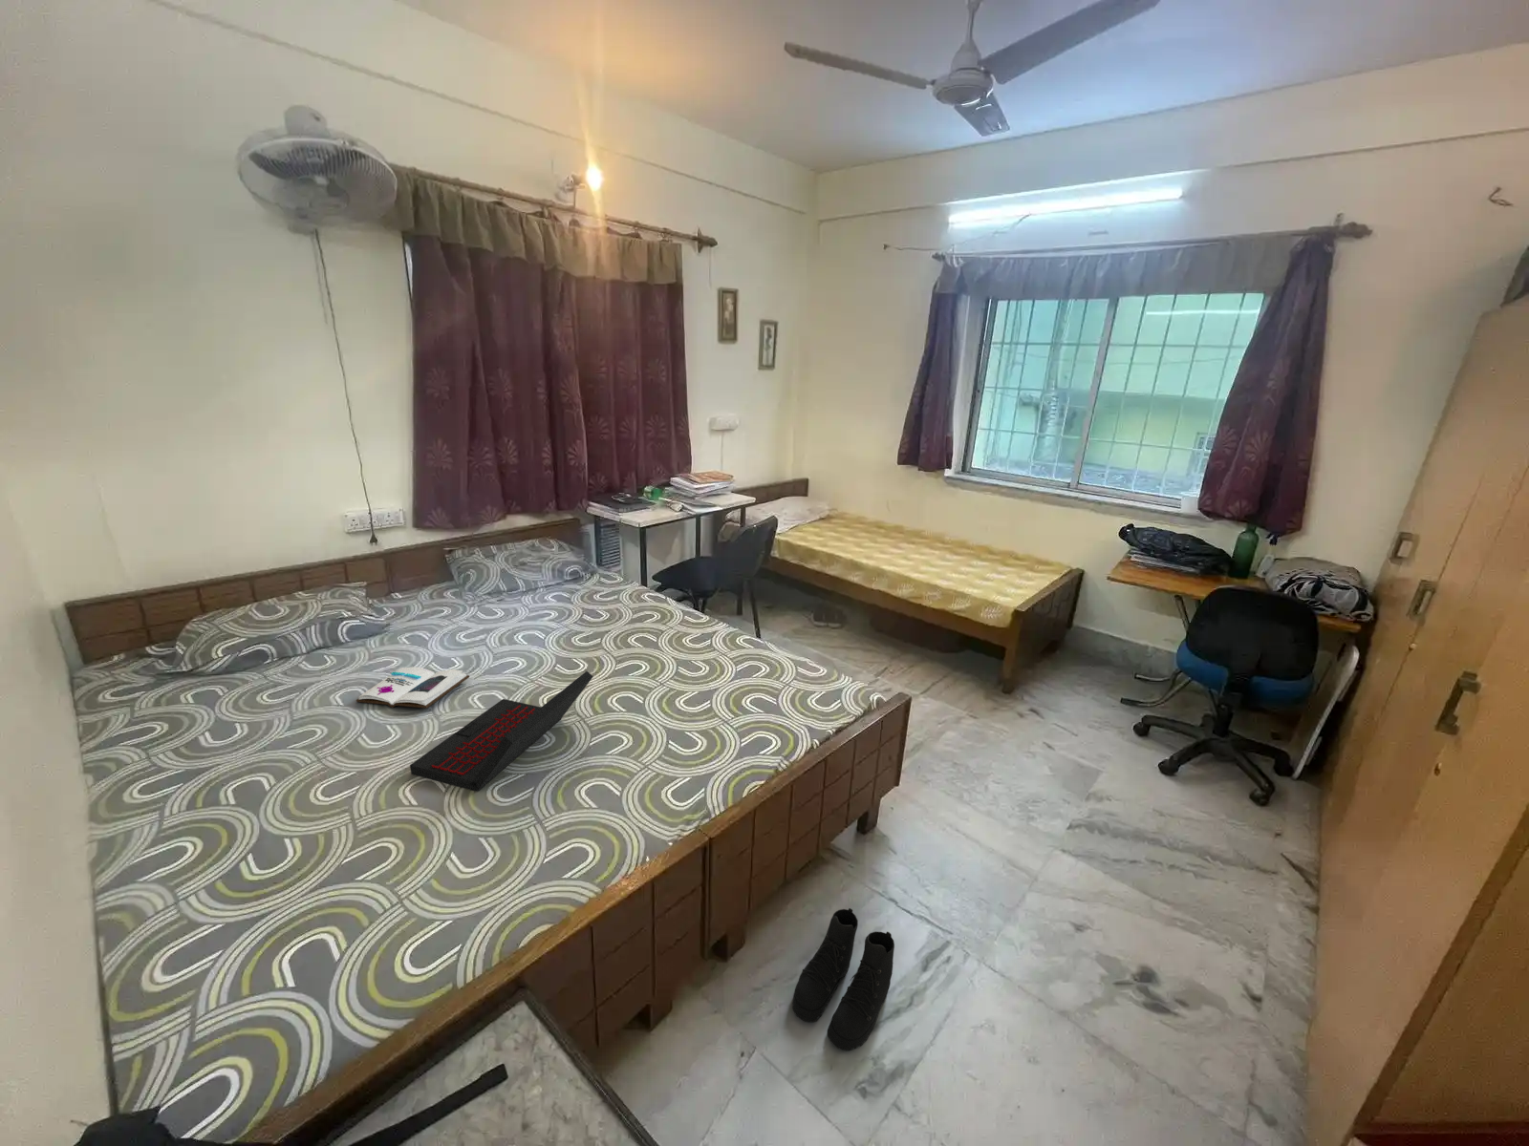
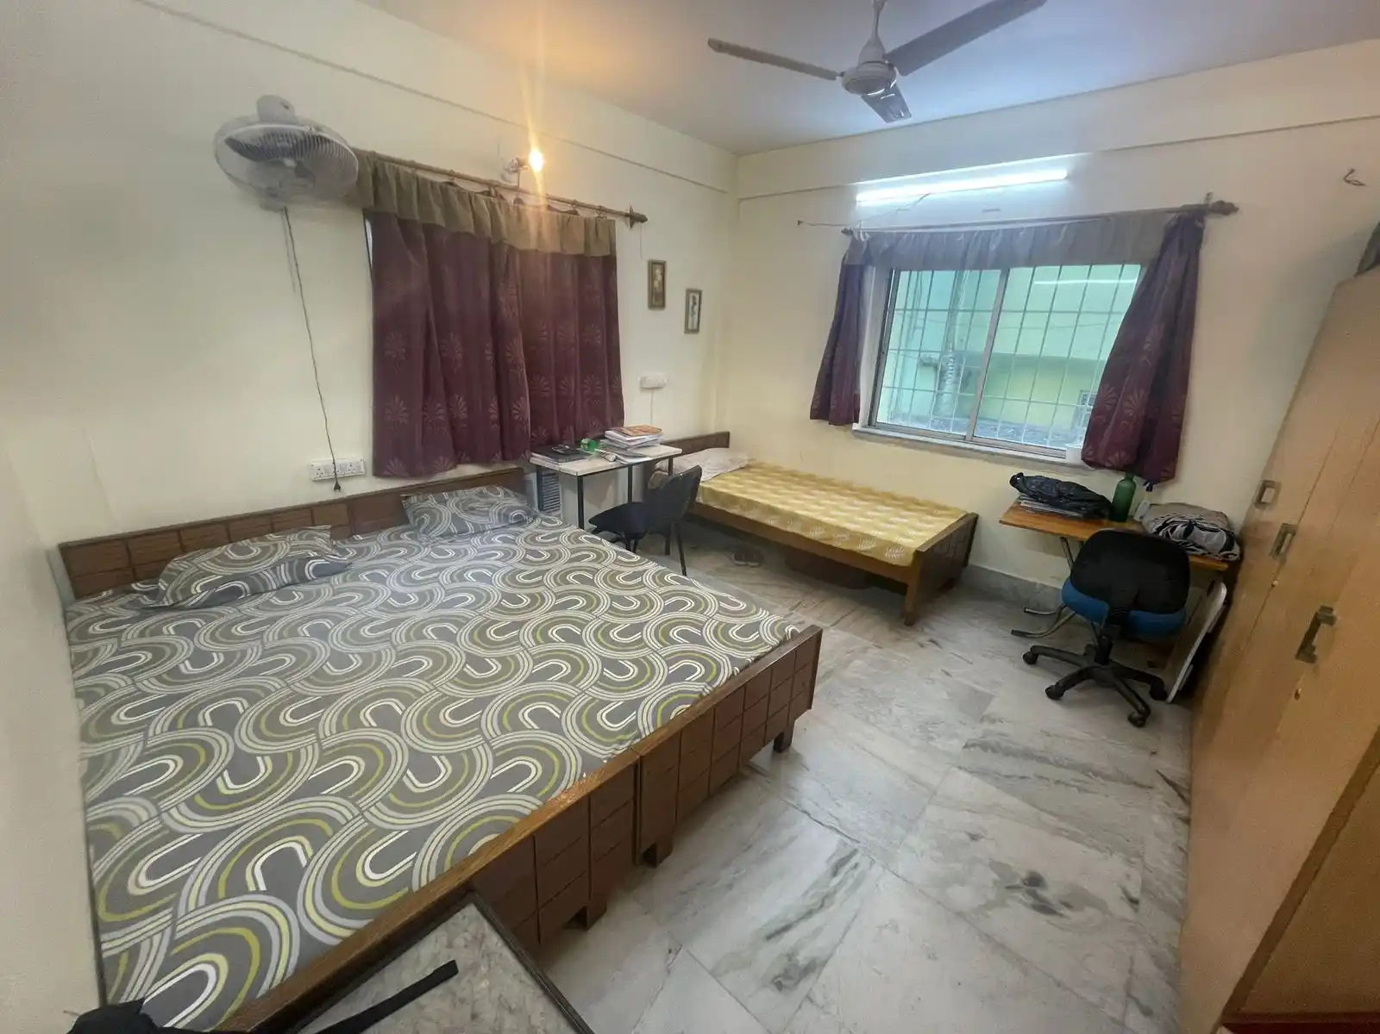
- laptop (507, 720)
- boots (845, 969)
- book (414, 685)
